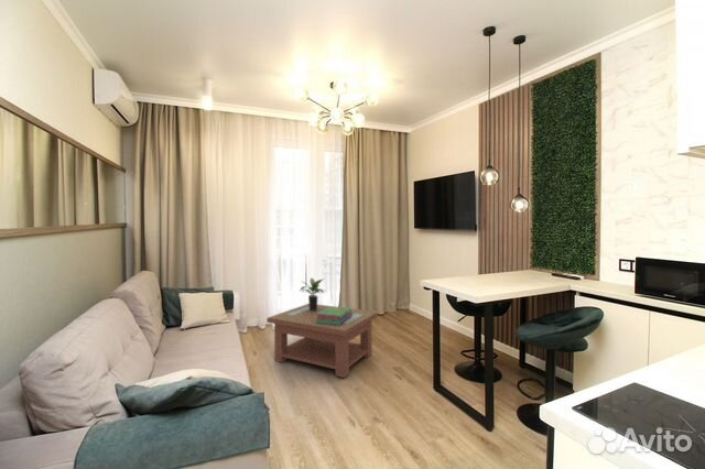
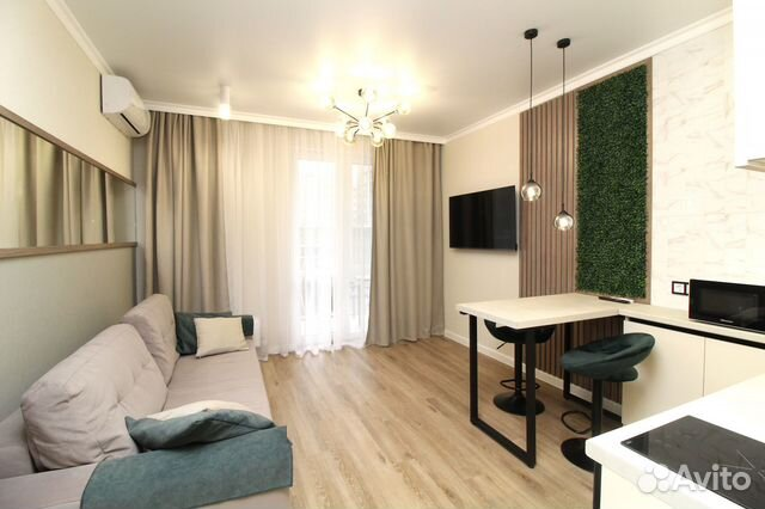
- coffee table (324, 336)
- stack of books (334, 315)
- potted plant (313, 294)
